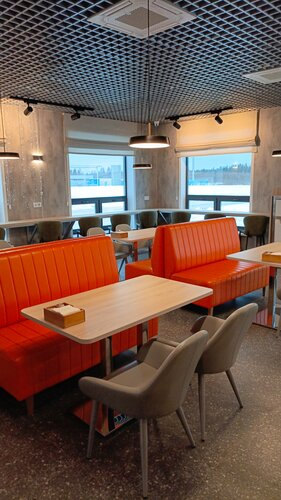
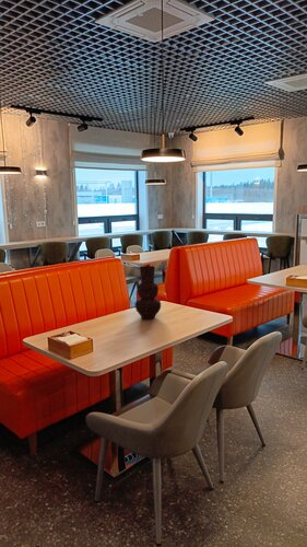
+ vase (147, 292)
